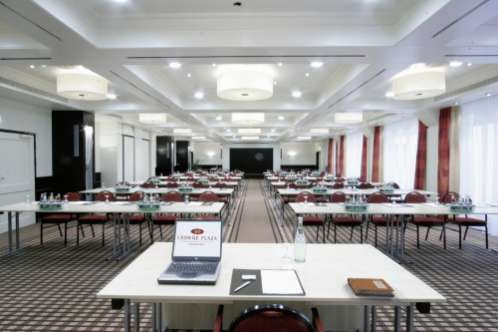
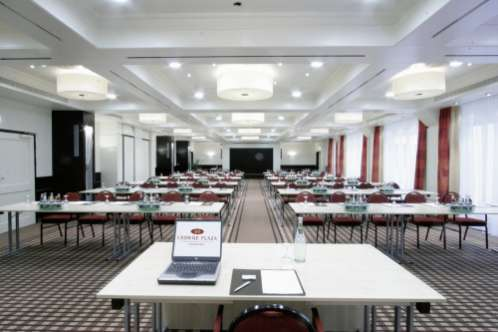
- notebook (370, 286)
